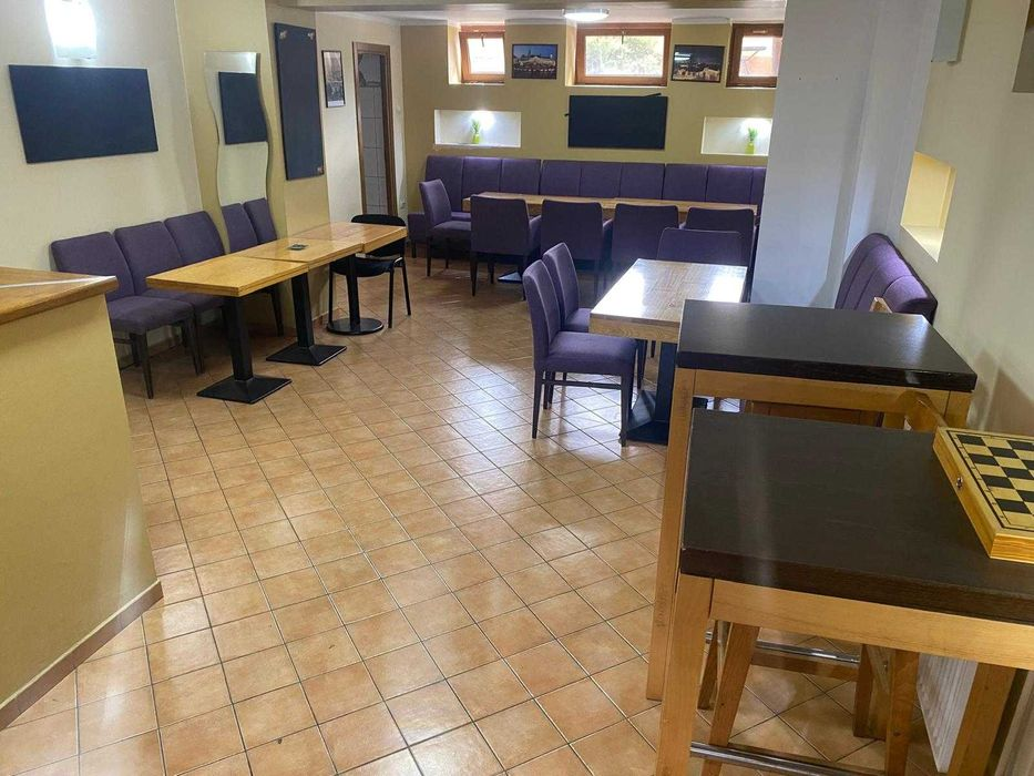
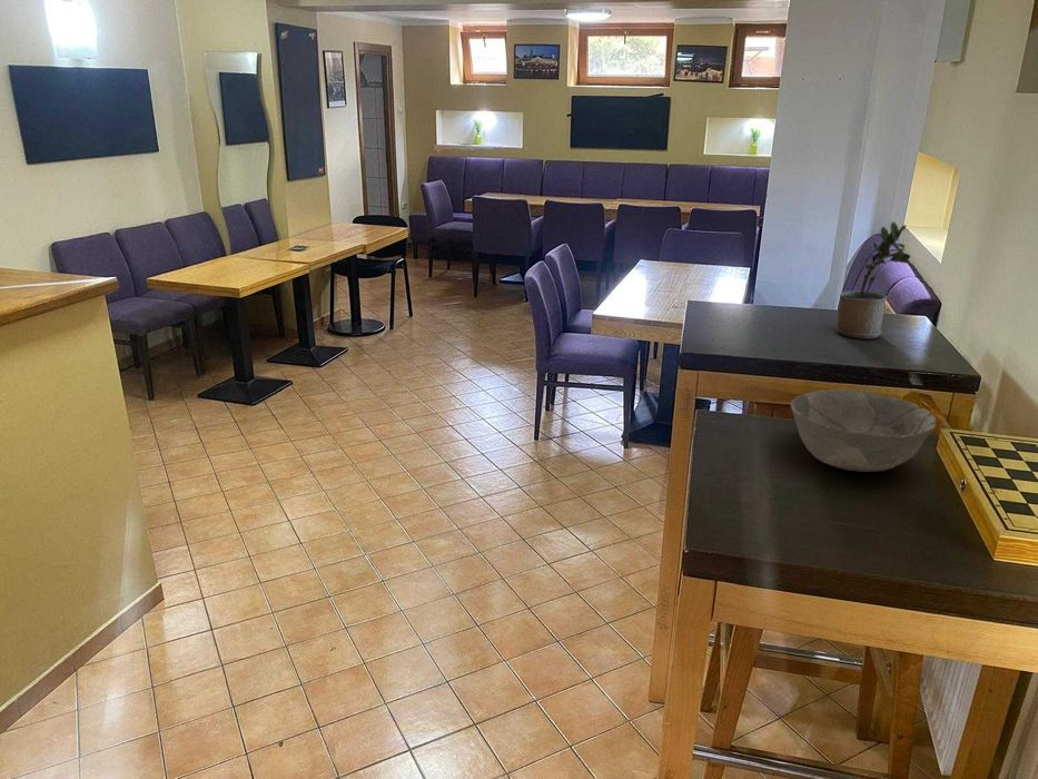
+ bowl (856, 436)
+ potted plant (873, 279)
